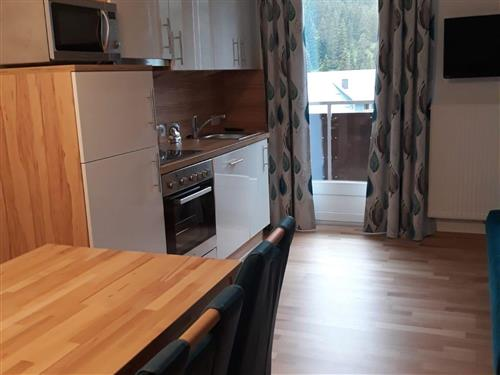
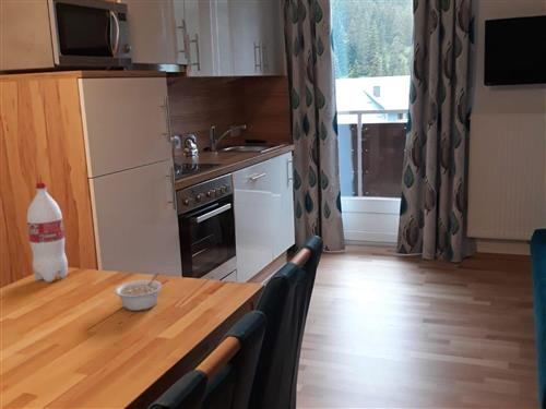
+ legume (139, 293)
+ bottle (46, 231)
